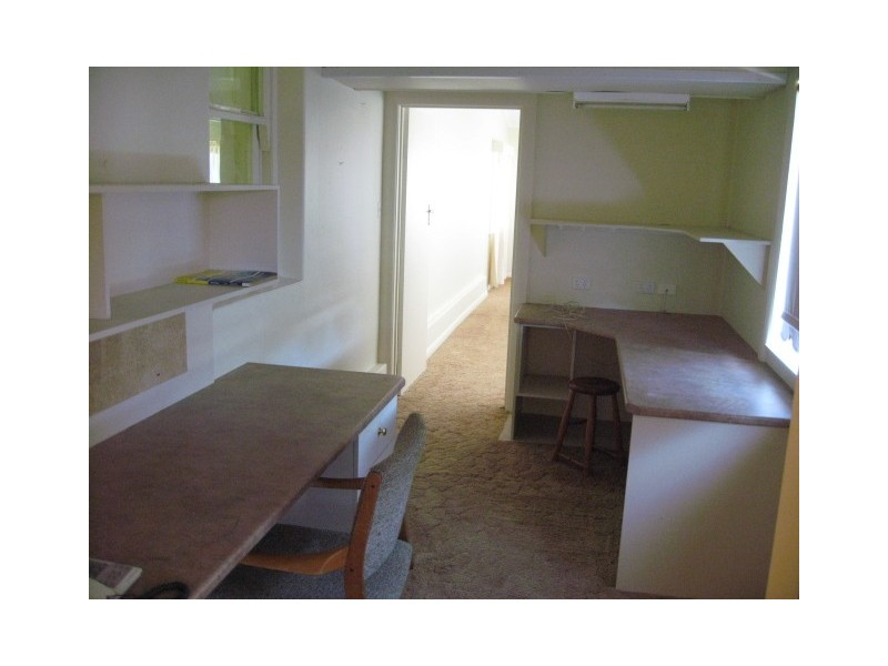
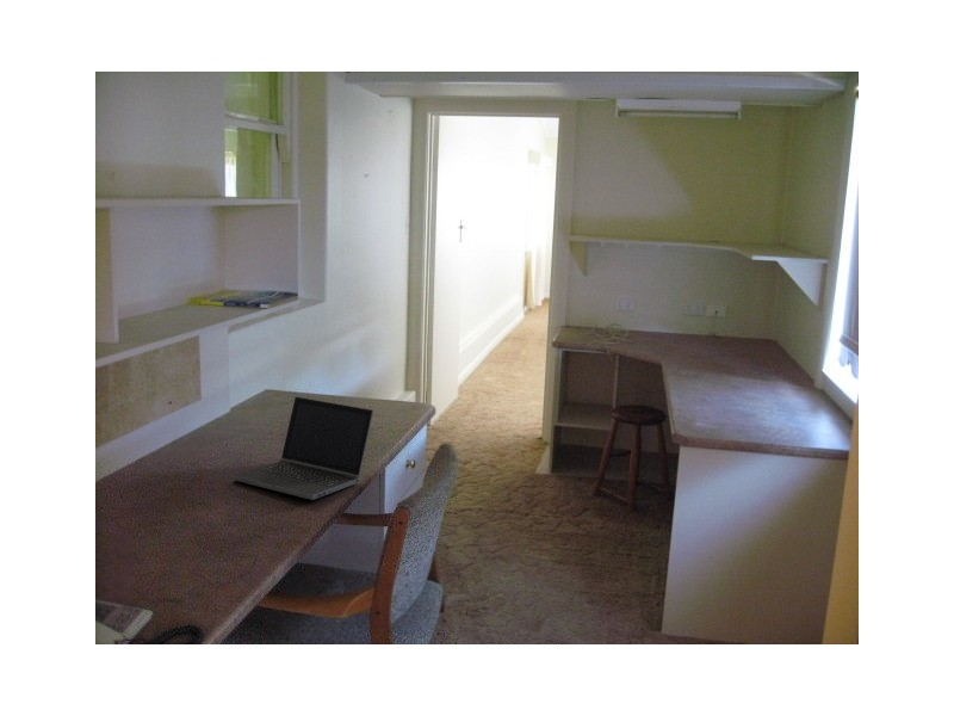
+ laptop computer (303, 444)
